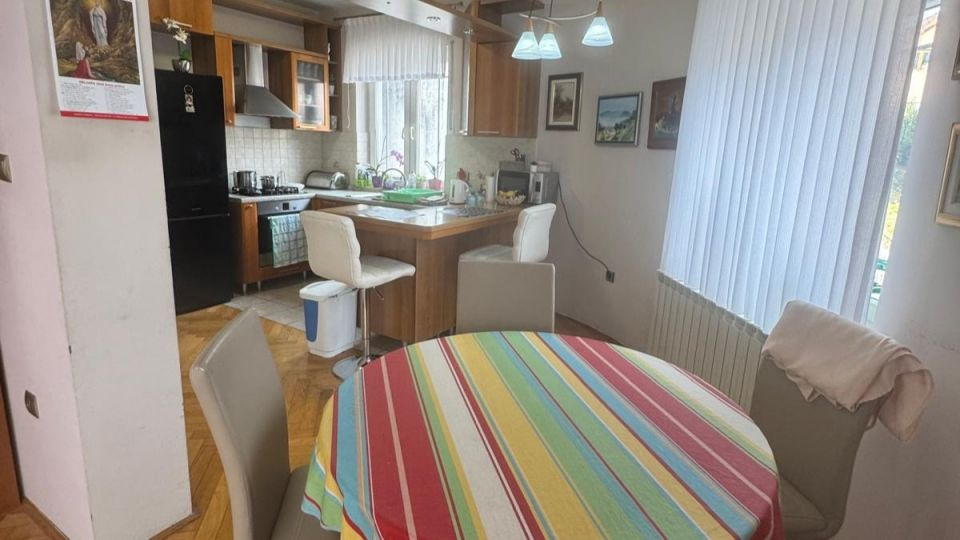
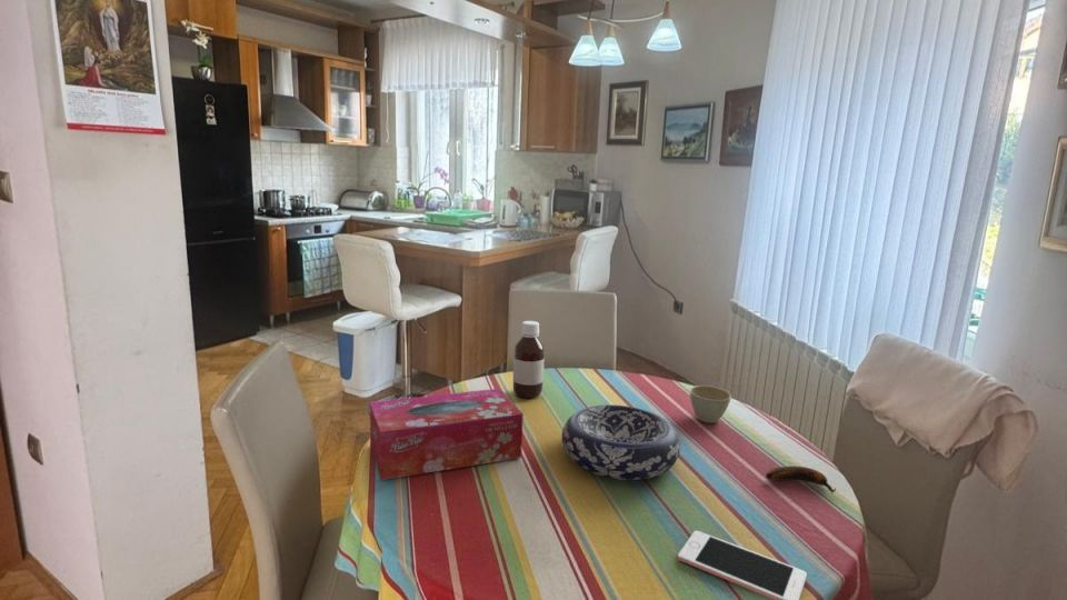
+ decorative bowl (619, 440)
+ flower pot (708, 406)
+ banana (802, 479)
+ tissue box (445, 430)
+ cell phone (740, 566)
+ bottle (528, 358)
